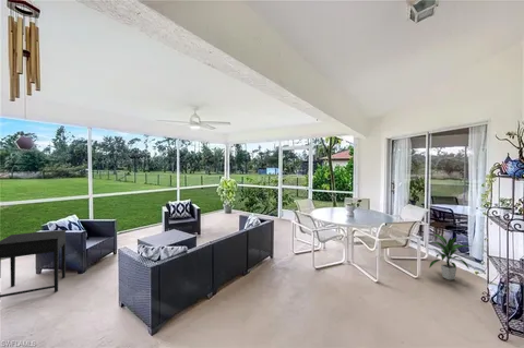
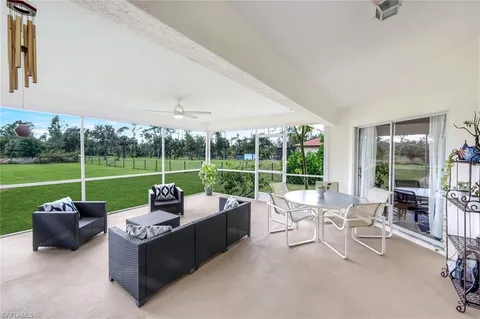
- side table (32, 254)
- indoor plant (446, 255)
